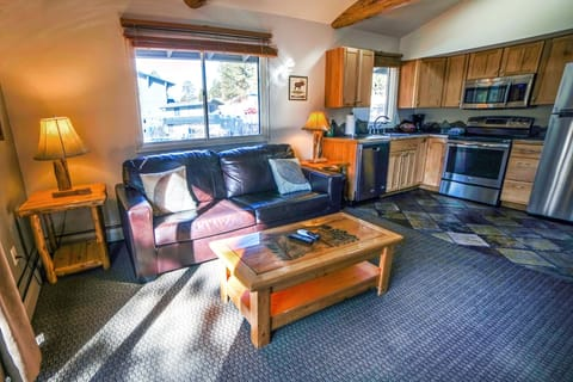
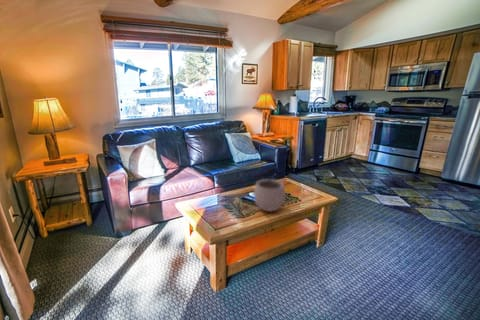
+ plant pot (269, 191)
